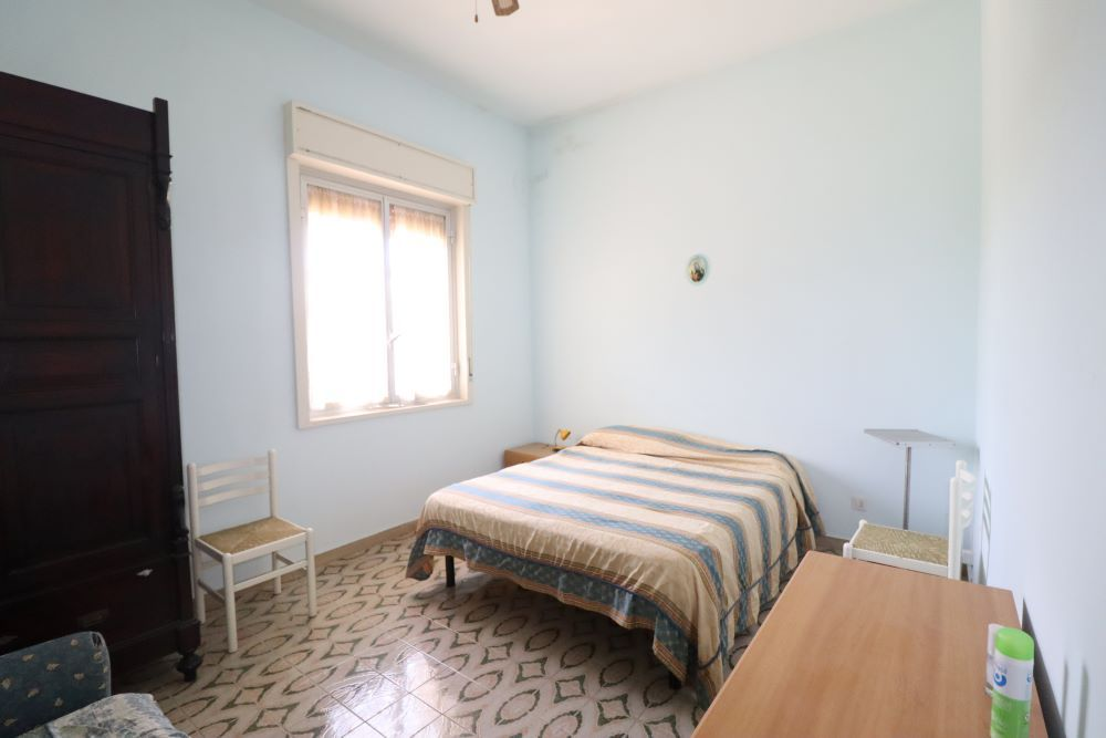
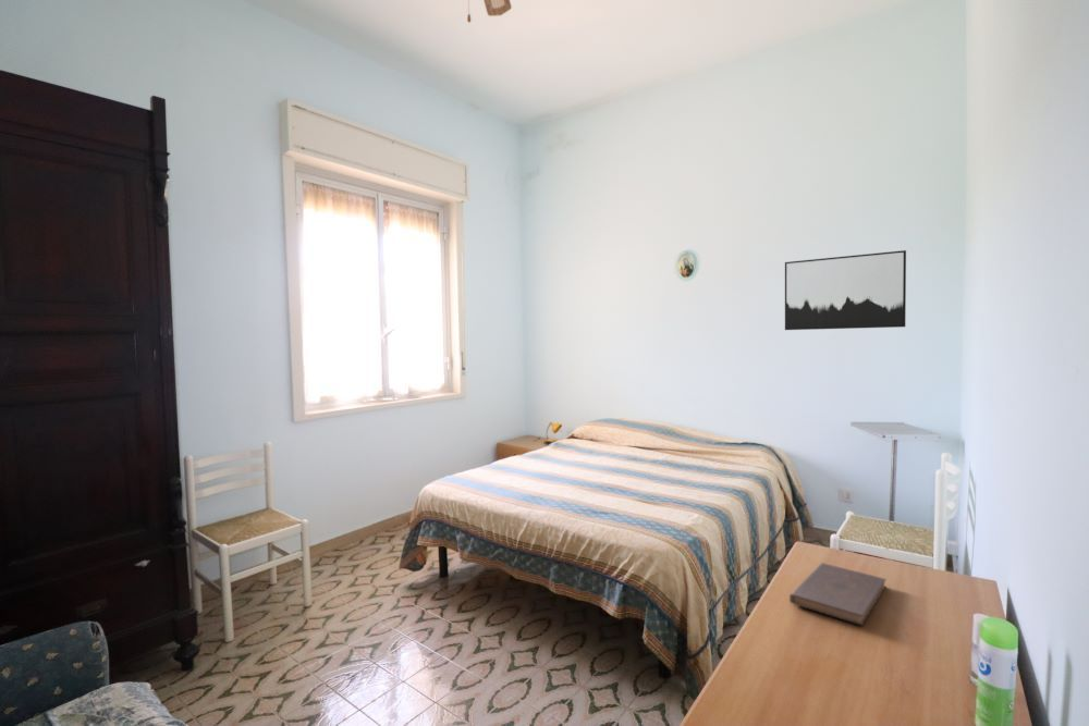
+ wall art (842, 293)
+ book (839, 590)
